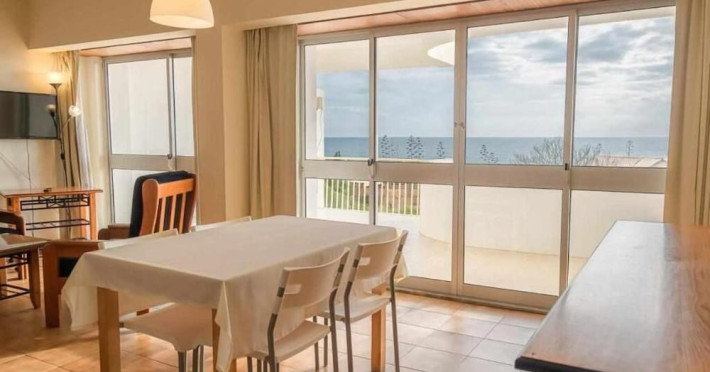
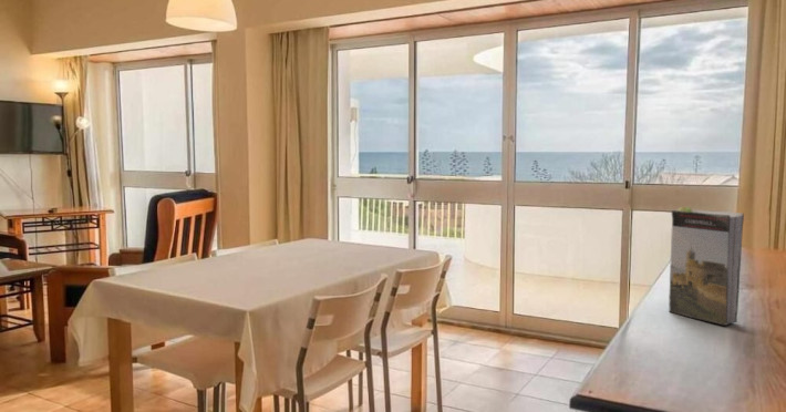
+ book (702, 262)
